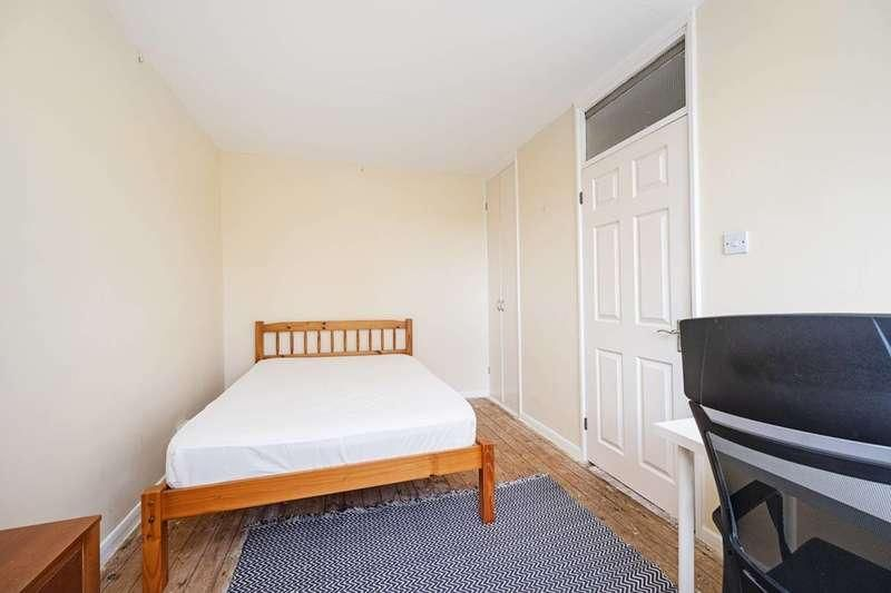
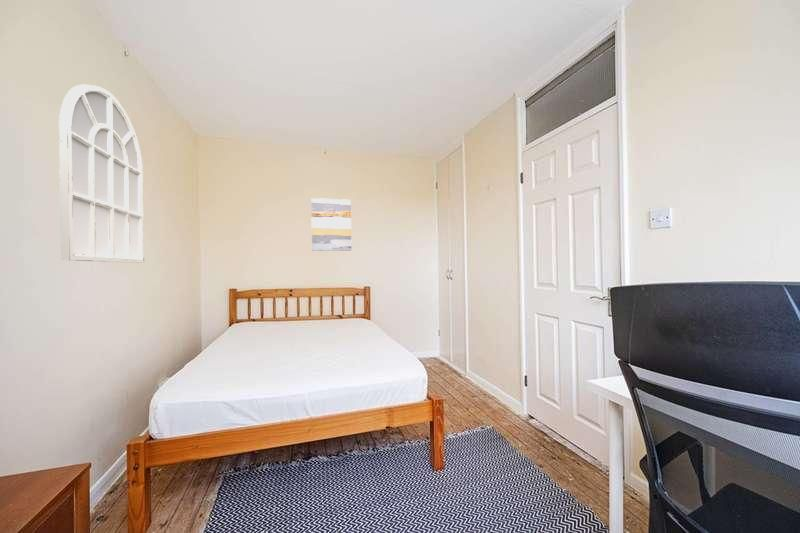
+ wall art (331, 224)
+ mirror (109, 177)
